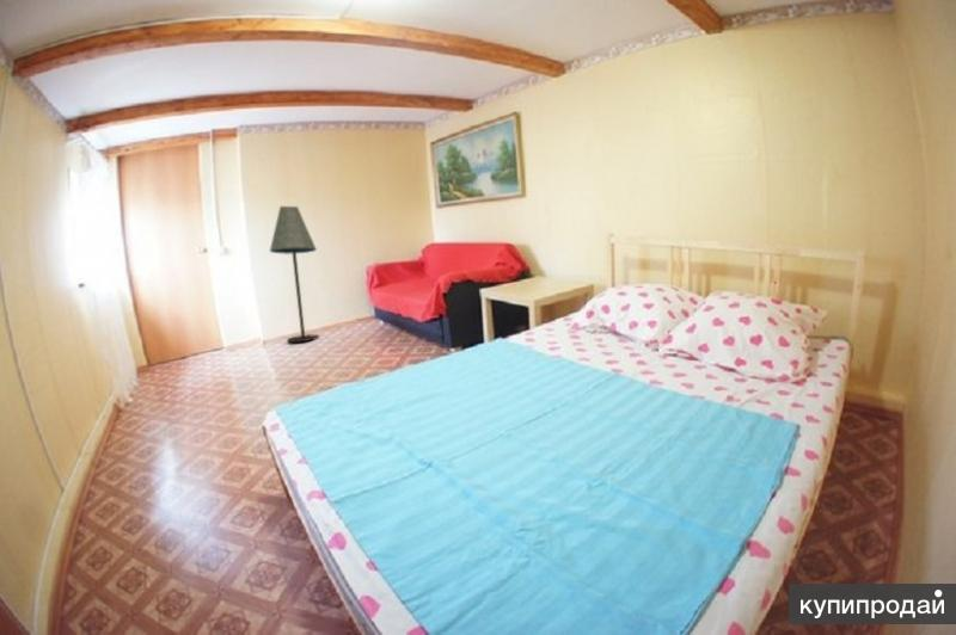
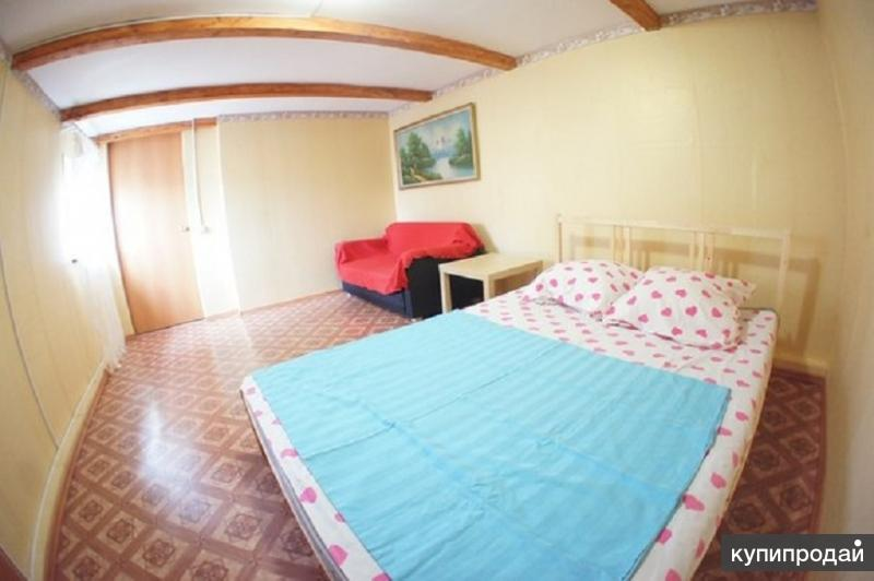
- floor lamp (296, 273)
